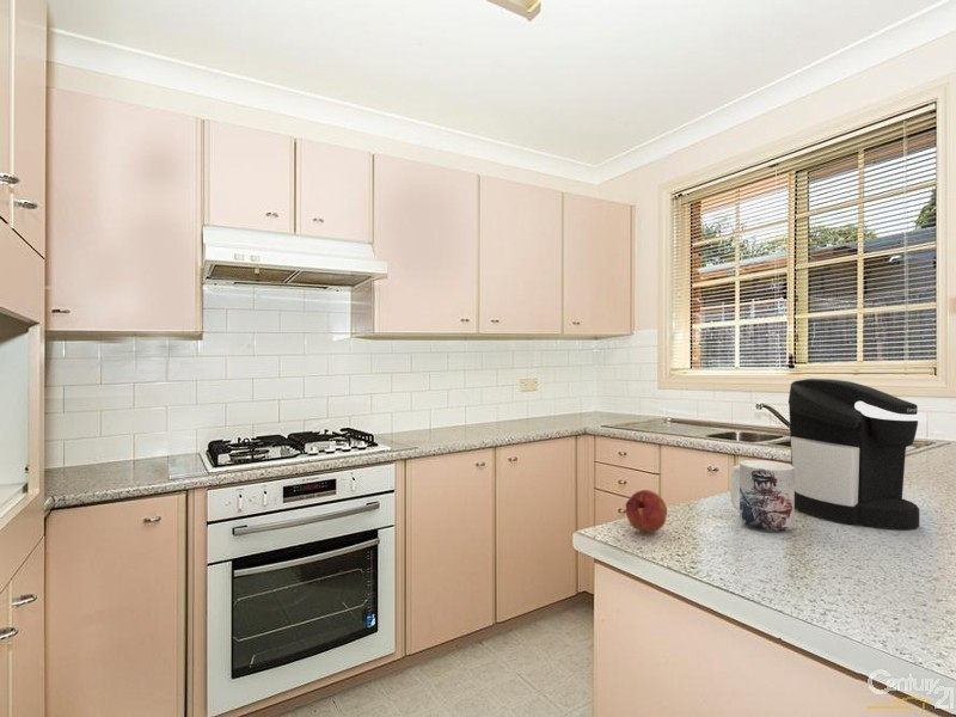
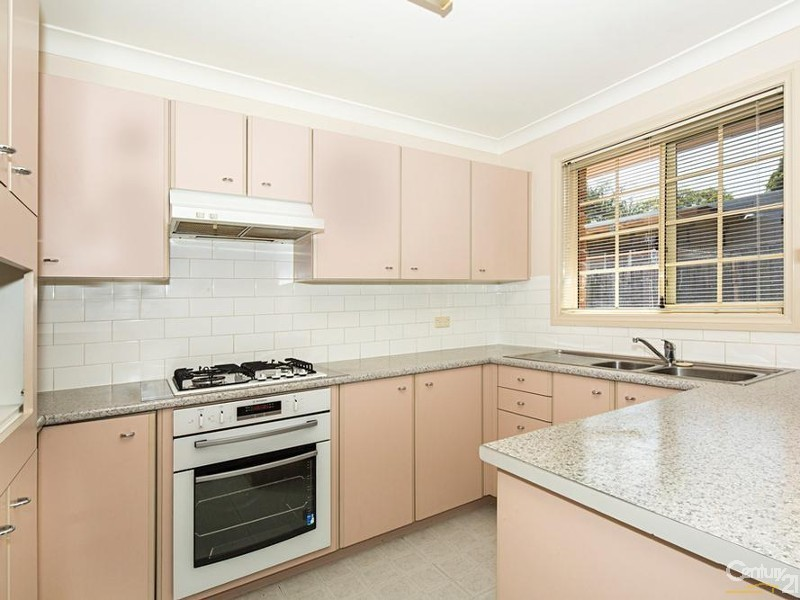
- mug (759, 494)
- coffee maker (854, 446)
- fruit (645, 510)
